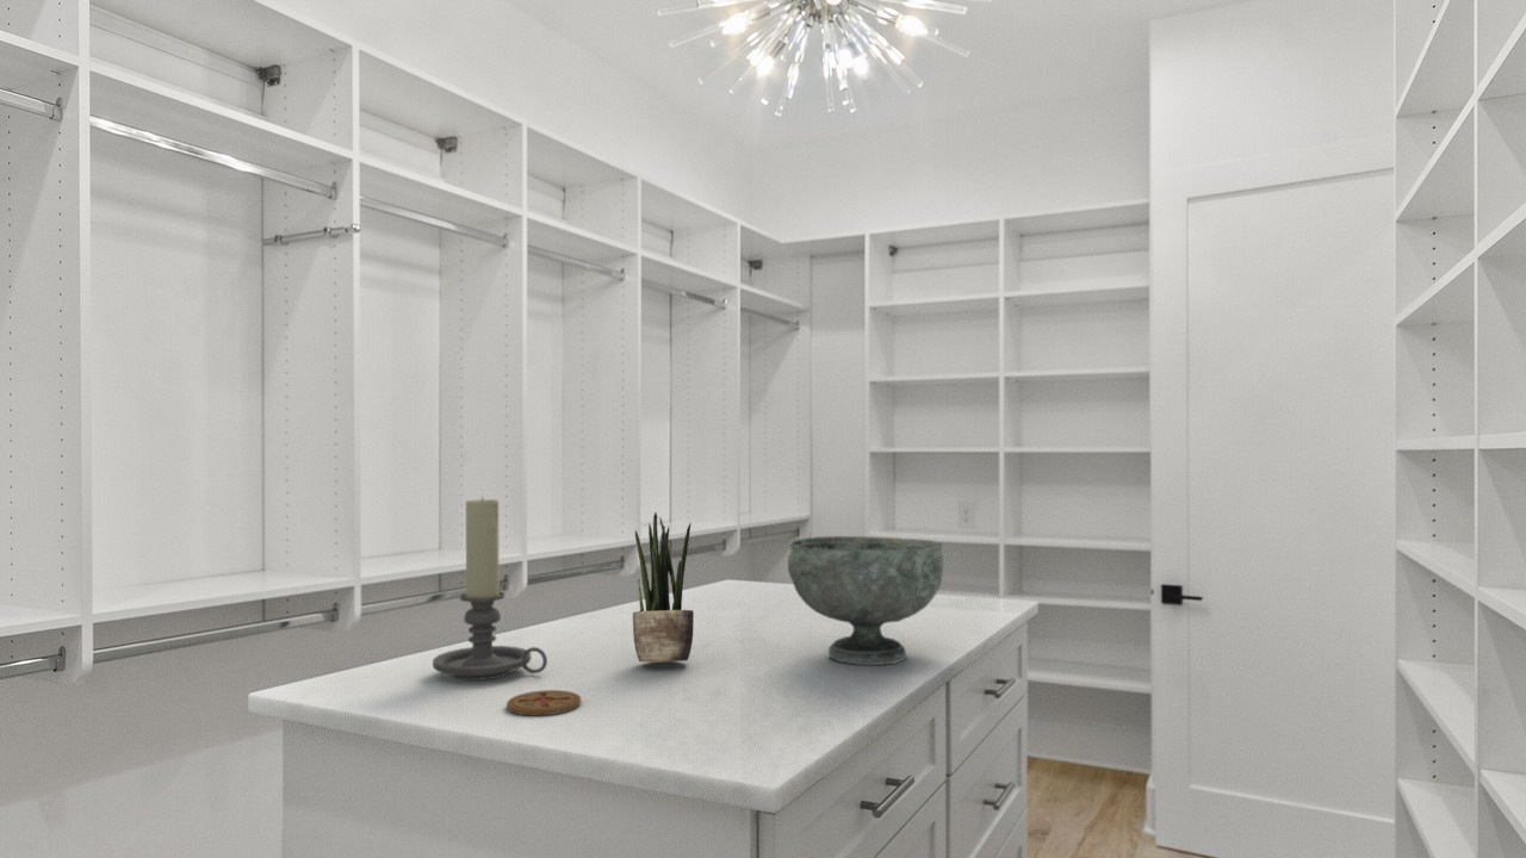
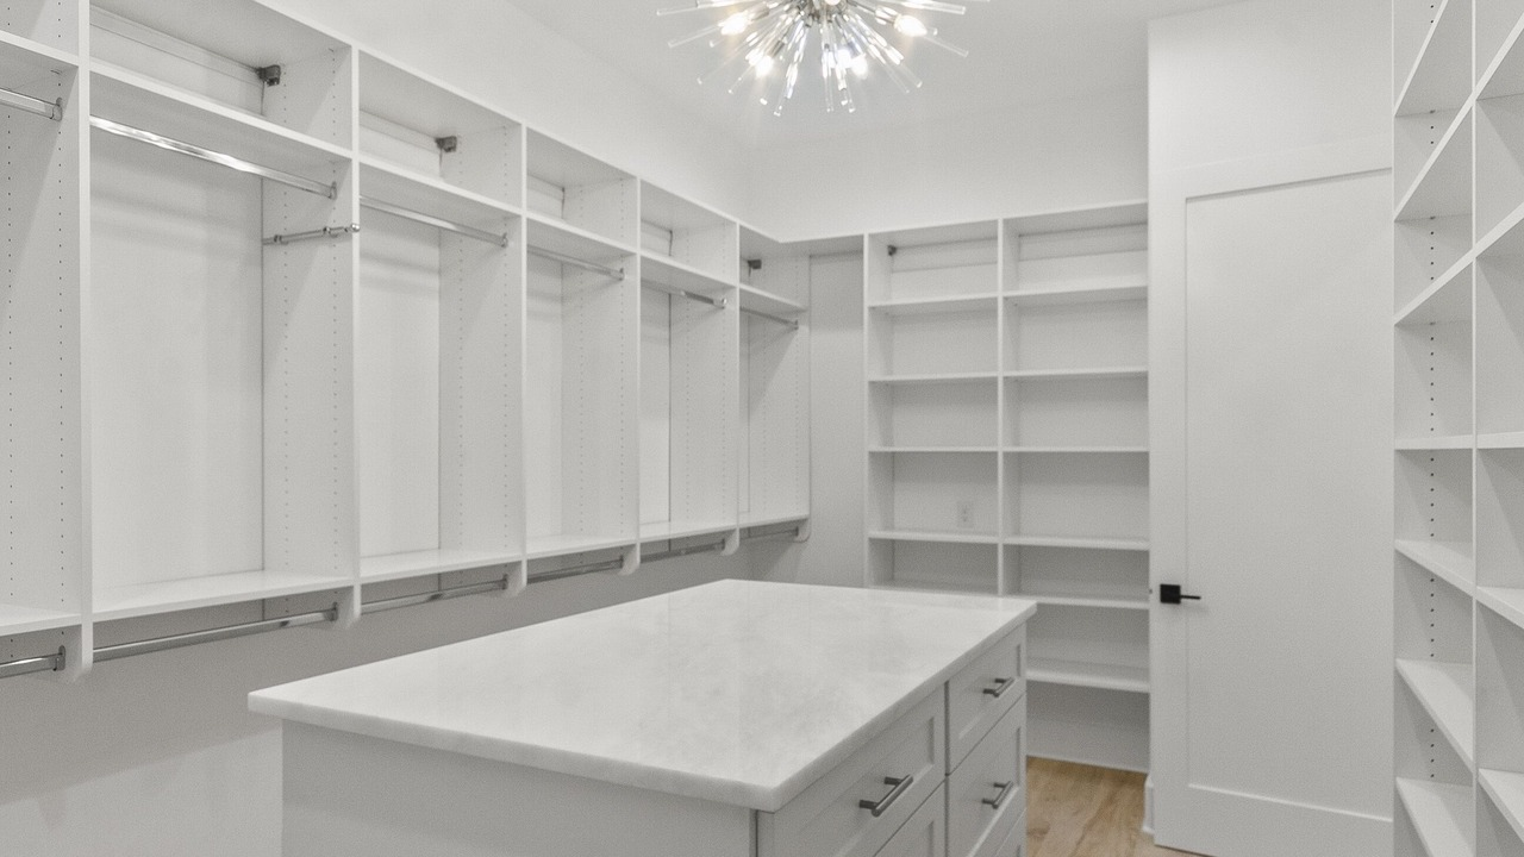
- decorative bowl (866, 597)
- candle holder (491, 584)
- potted plant (663, 586)
- coaster (544, 702)
